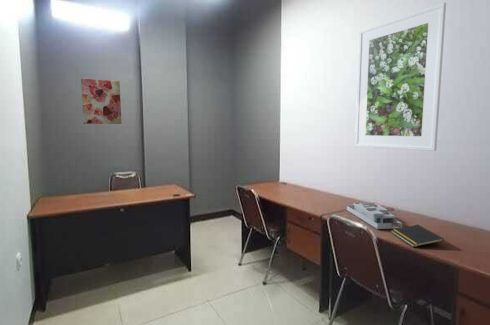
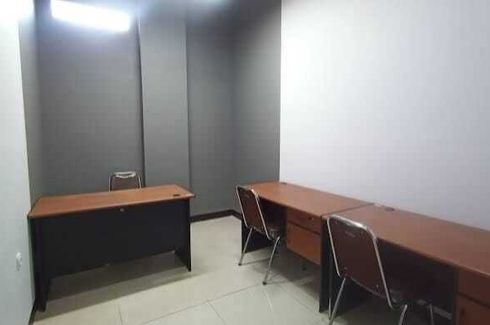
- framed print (394, 85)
- desk organizer (371, 212)
- wall art (101, 102)
- notepad (415, 235)
